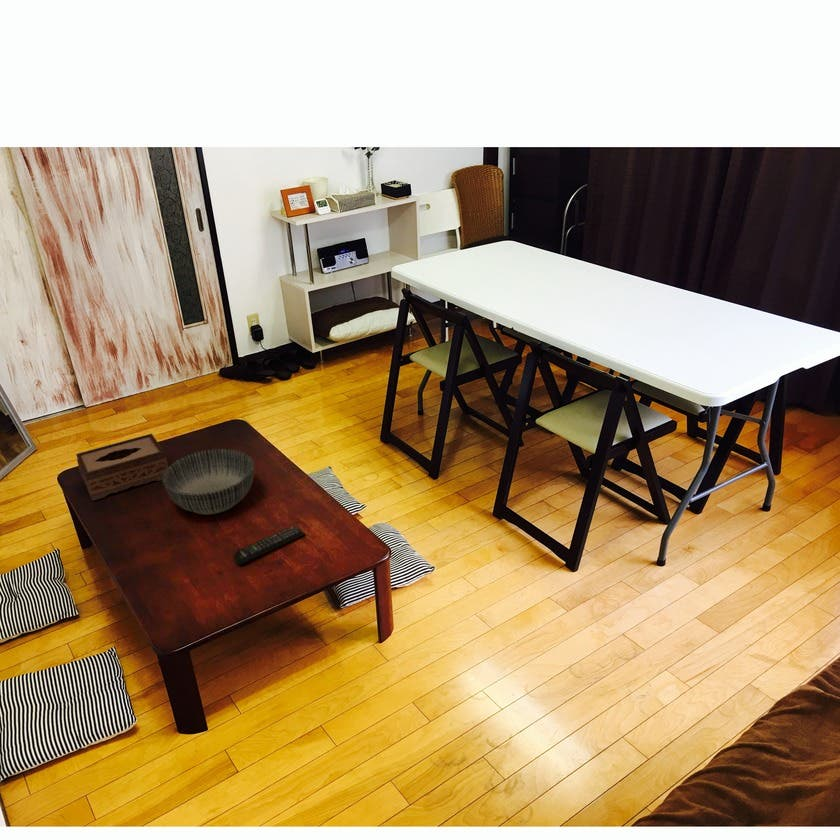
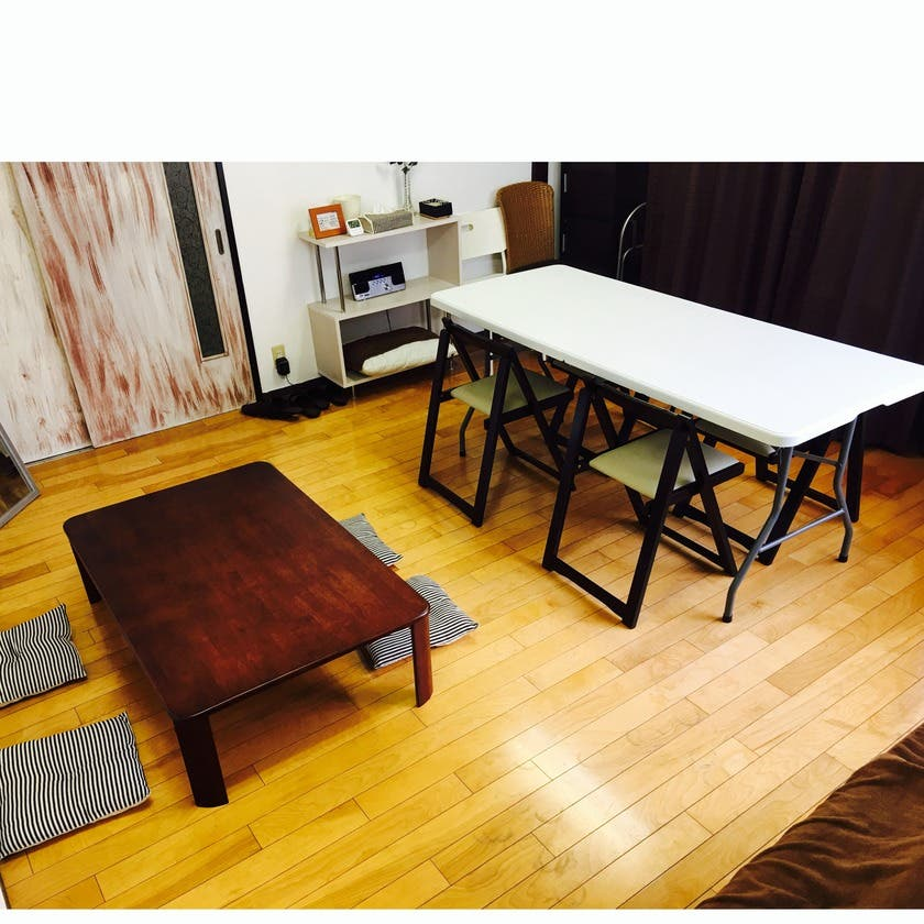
- remote control (270, 544)
- tissue box (123, 465)
- bowl (211, 485)
